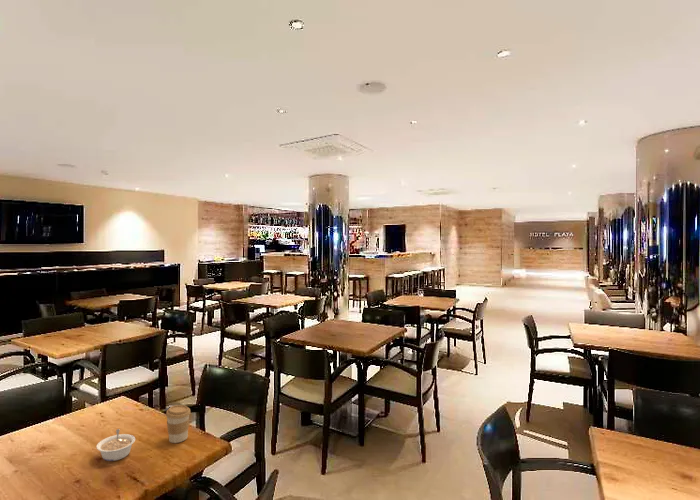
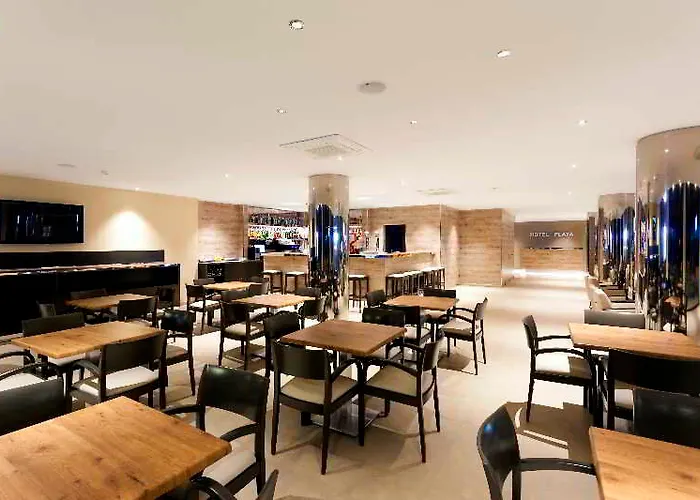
- legume (115, 446)
- coffee cup (178, 423)
